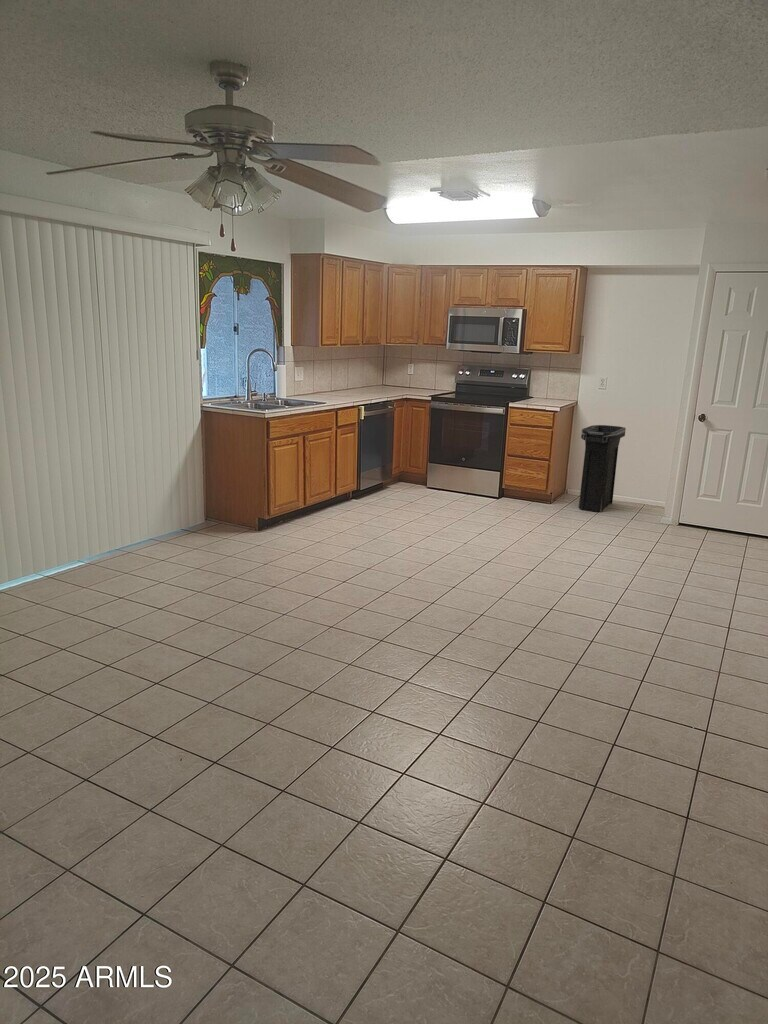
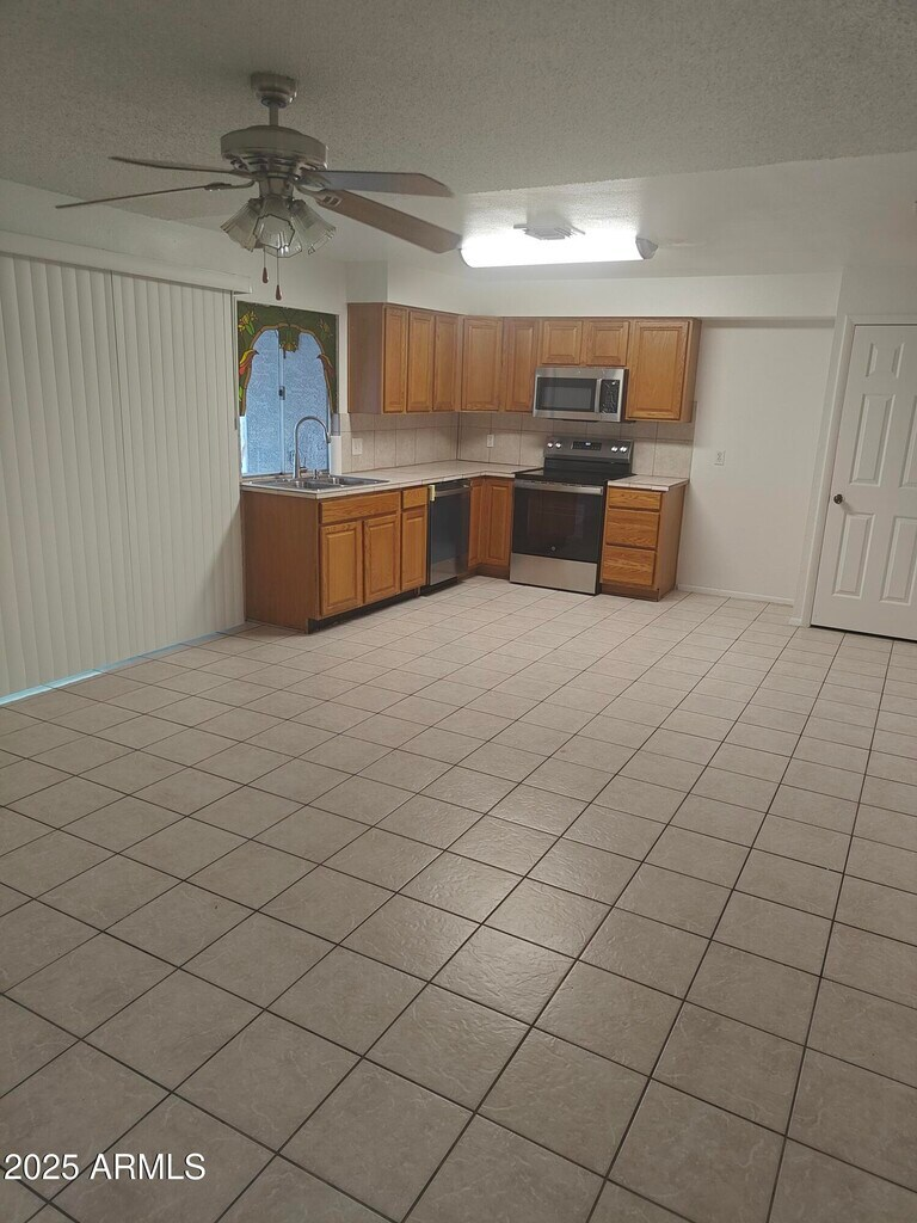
- trash can (599, 467)
